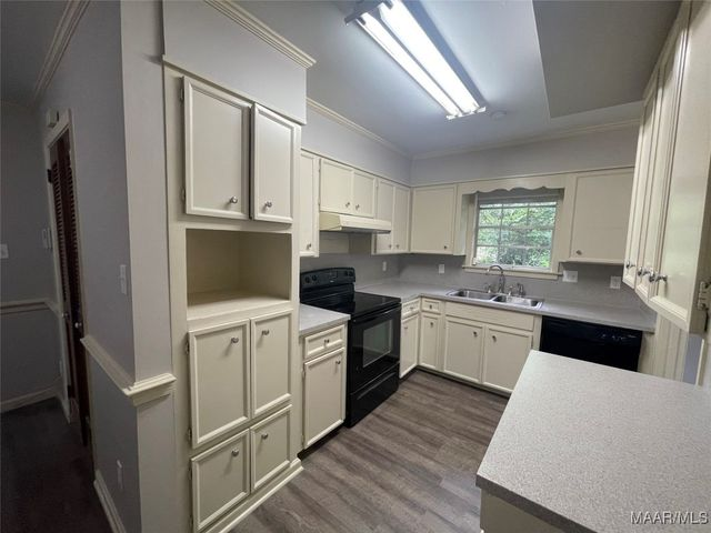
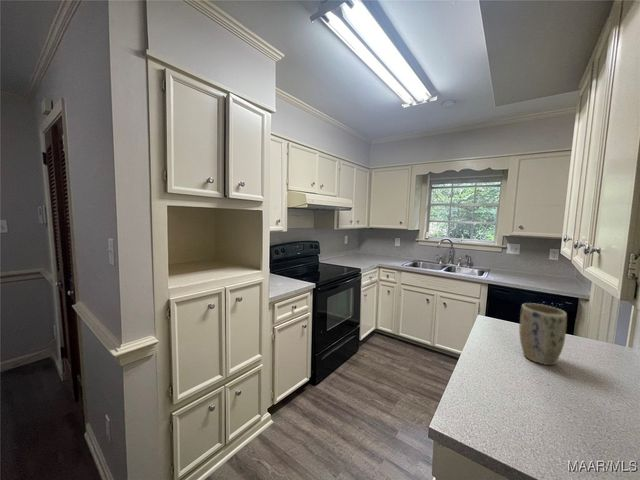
+ plant pot (541, 333)
